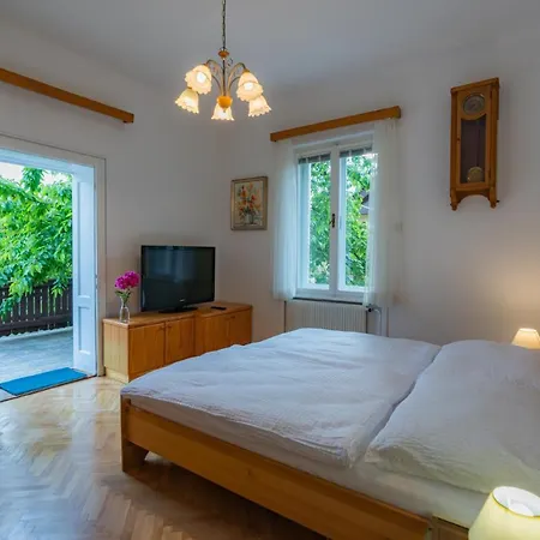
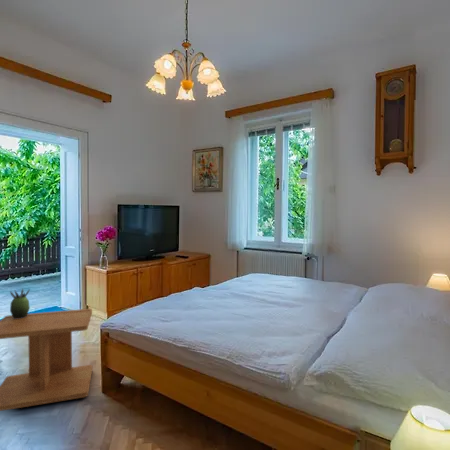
+ succulent plant (20, 302)
+ side table (45, 355)
